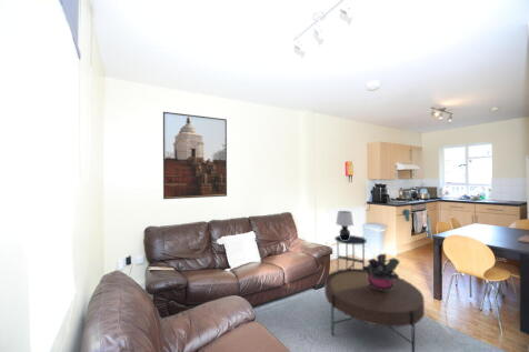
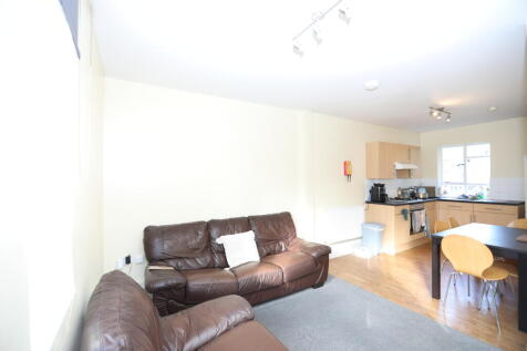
- side table (350, 258)
- lamp (345, 225)
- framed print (197, 157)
- coffee table (370, 304)
- potted plant (380, 269)
